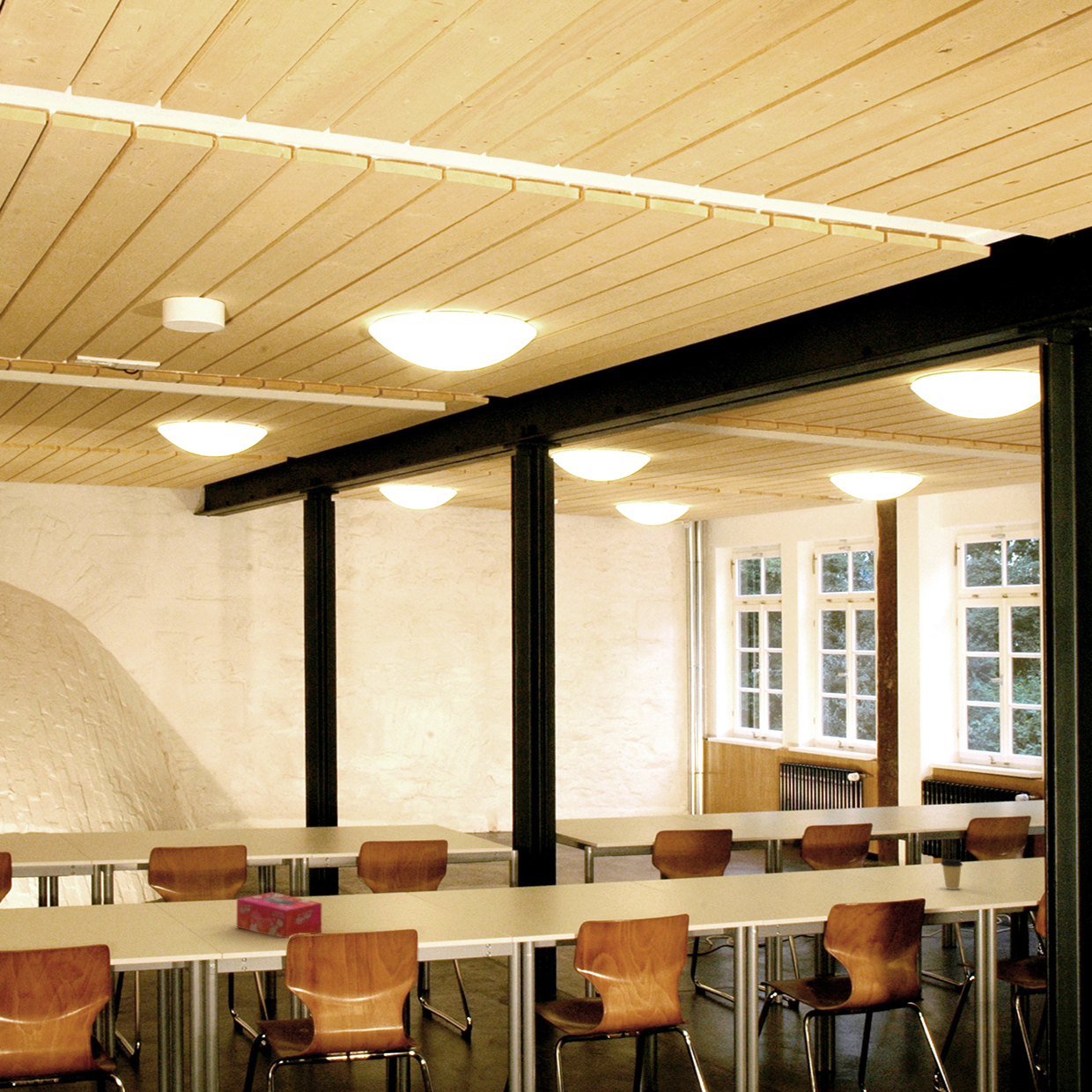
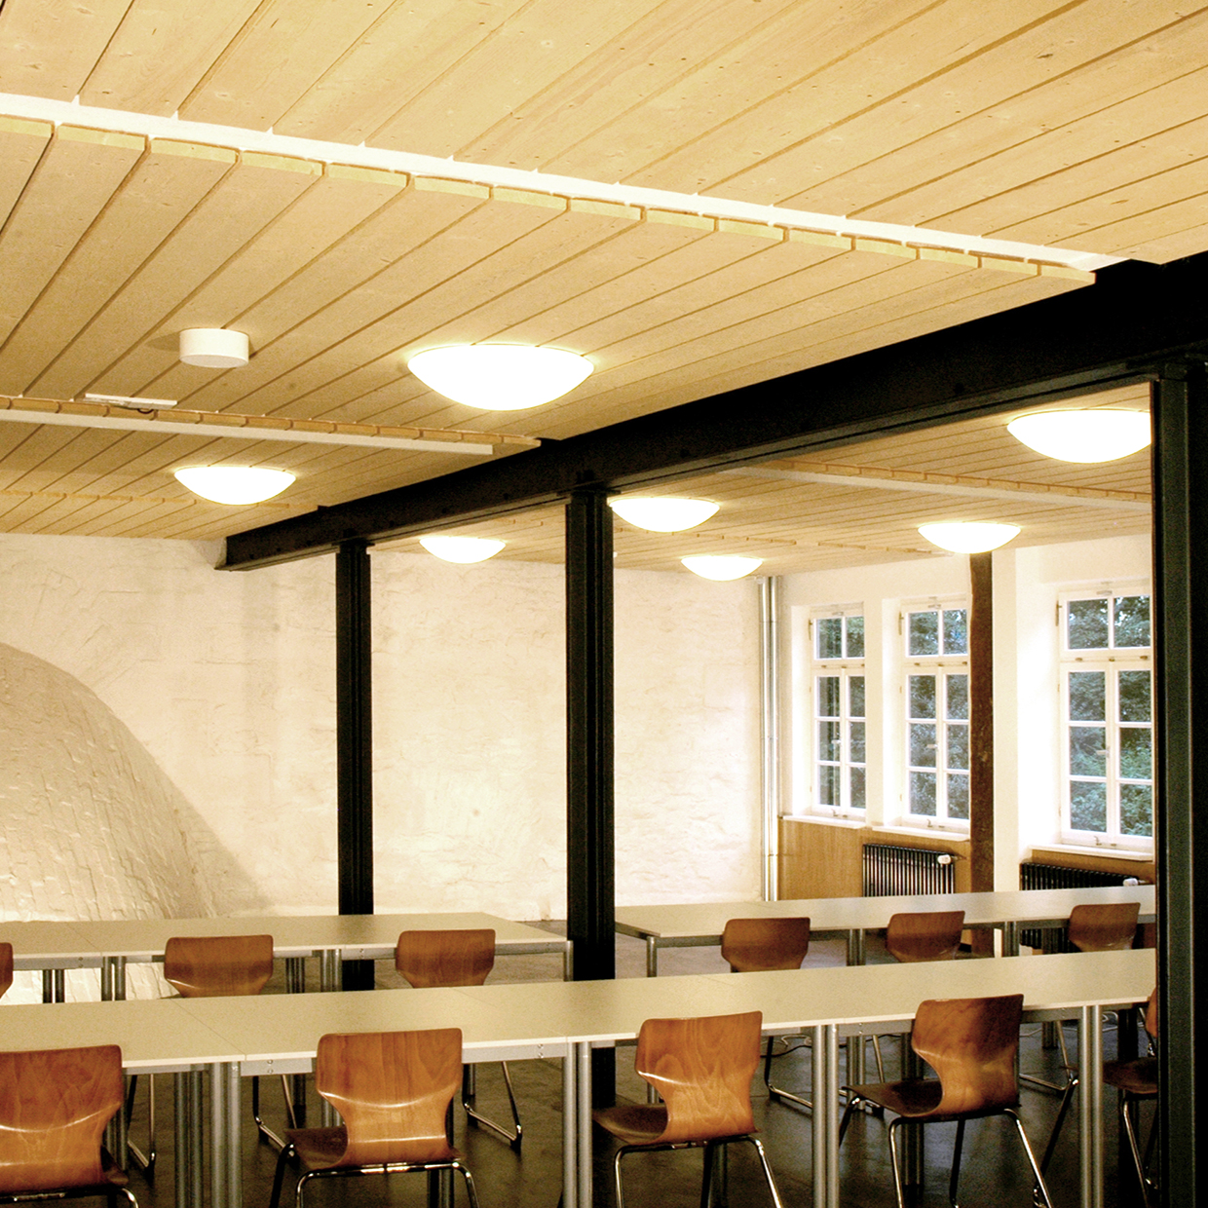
- tissue box (278, 915)
- coffee cup (952, 874)
